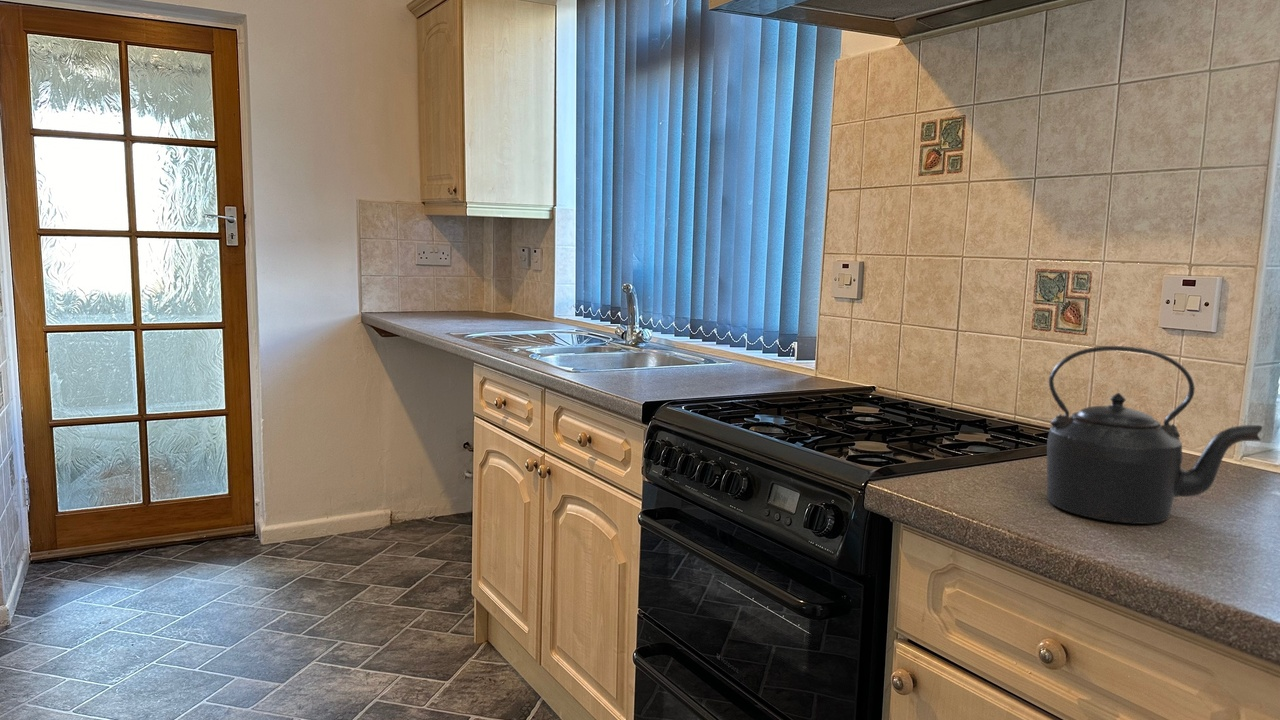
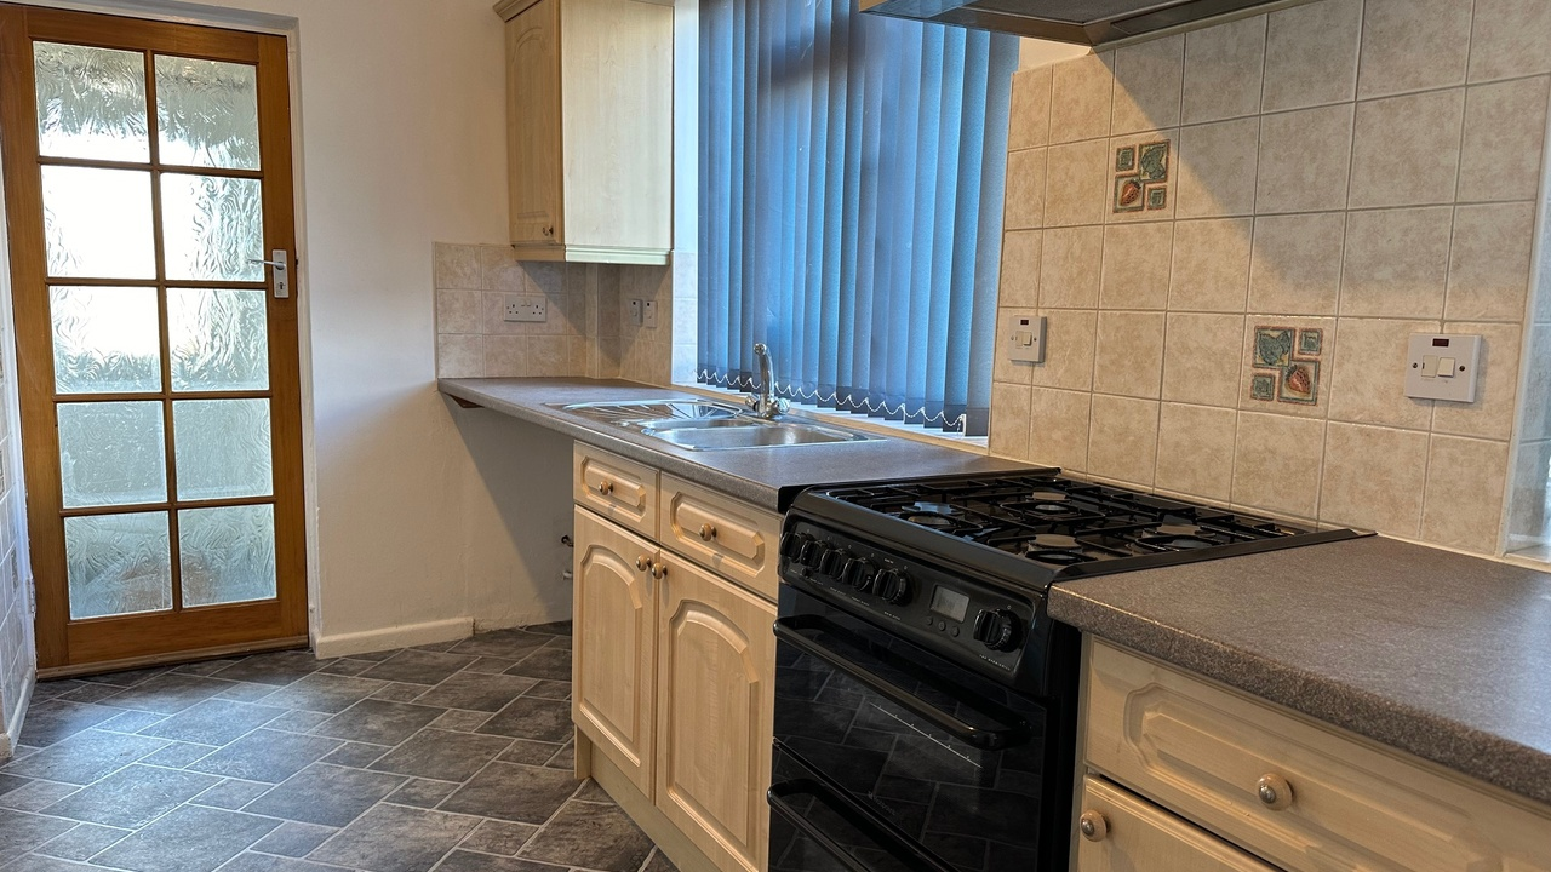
- kettle (1149, 430)
